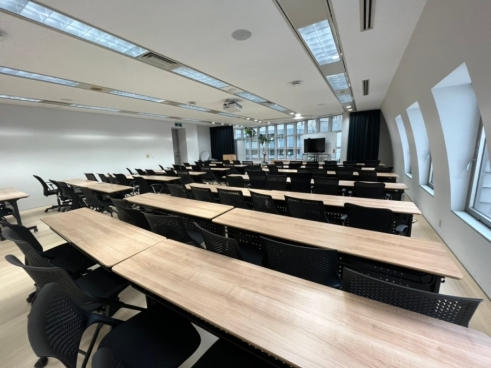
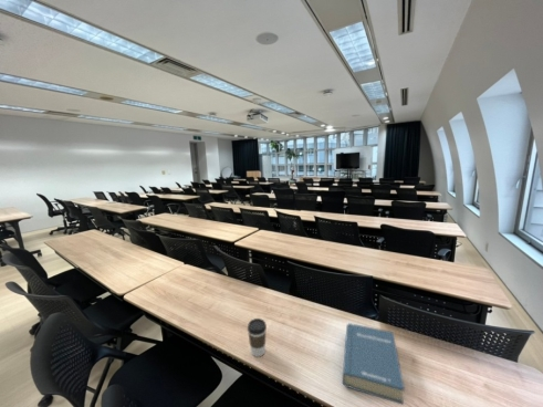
+ coffee cup (257, 337)
+ hardback book (369, 356)
